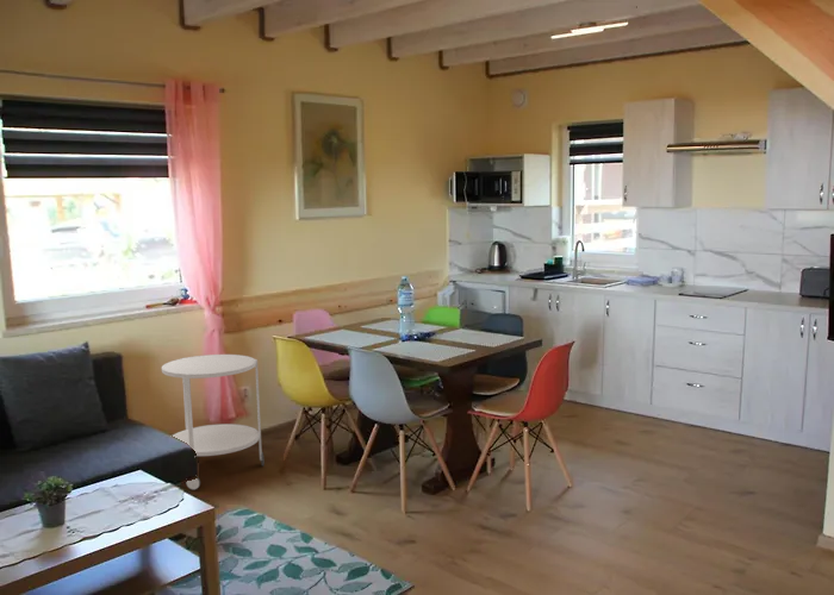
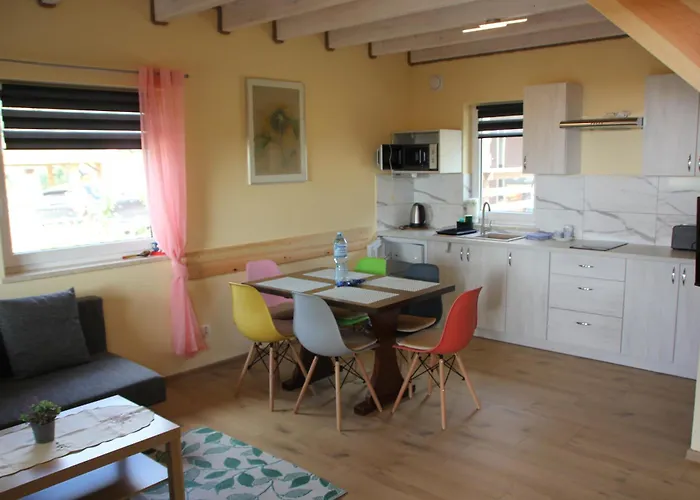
- side table (212, 425)
